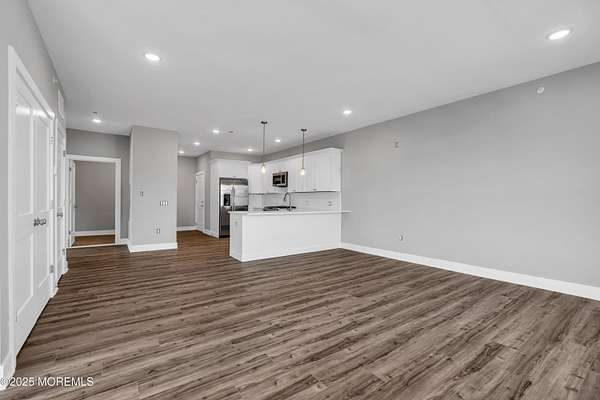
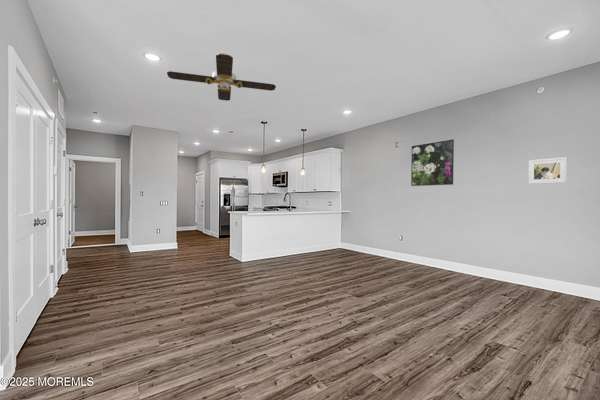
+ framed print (546, 171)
+ ceiling fan (224, 72)
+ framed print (431, 164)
